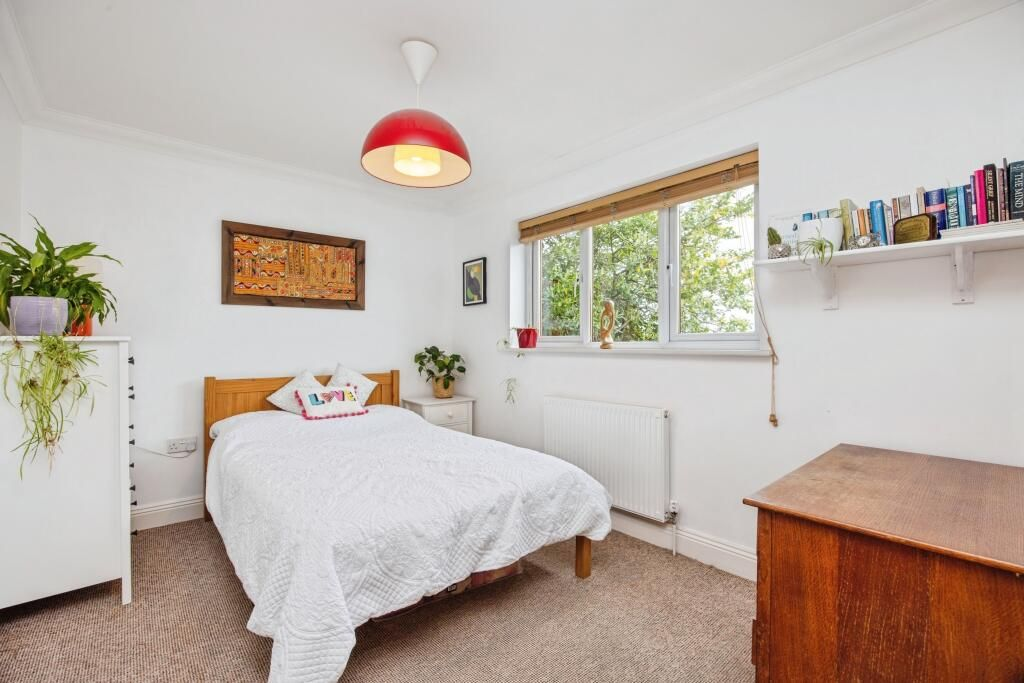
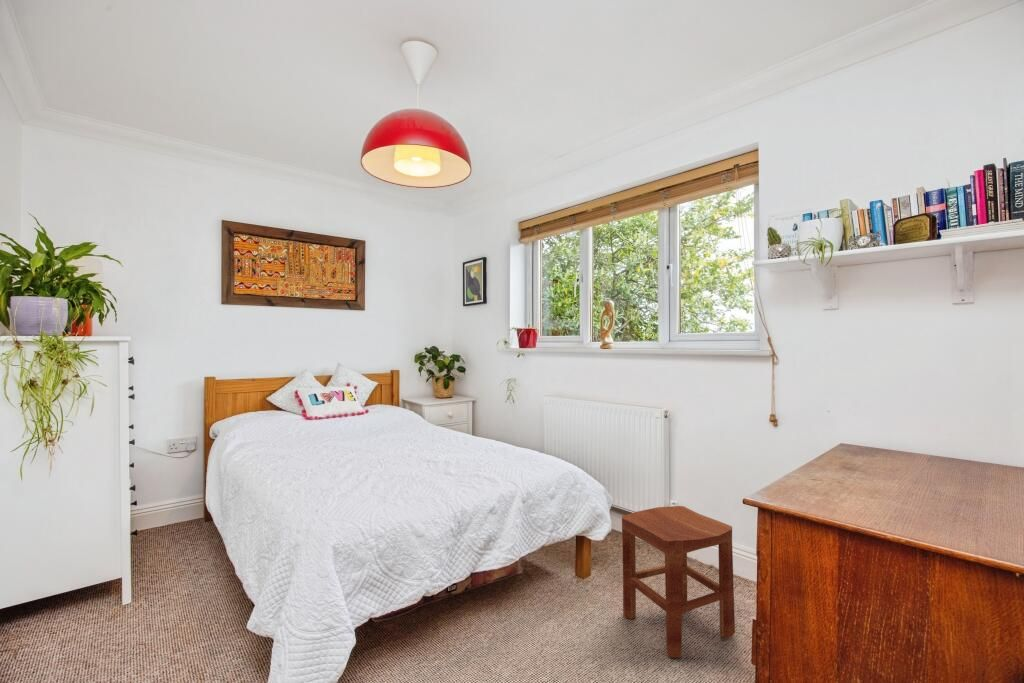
+ stool (676, 572)
